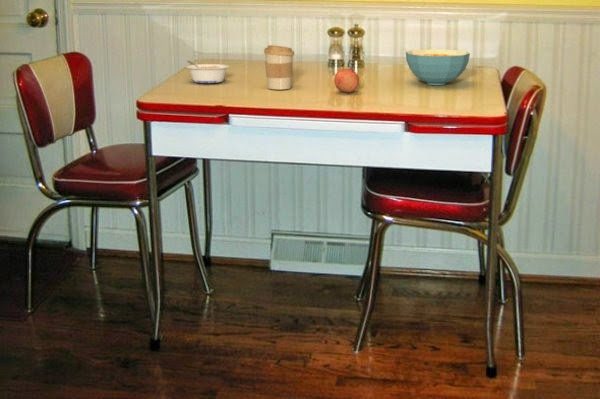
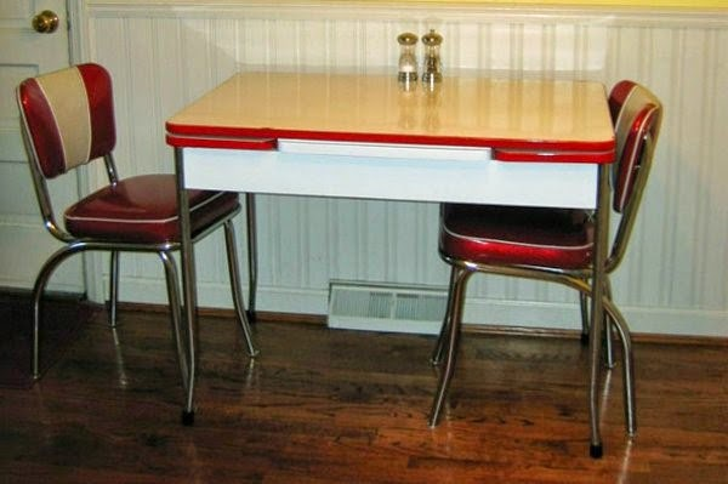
- legume (206, 72)
- coffee cup (279, 66)
- pomegranate (346, 80)
- cereal bowl (437, 68)
